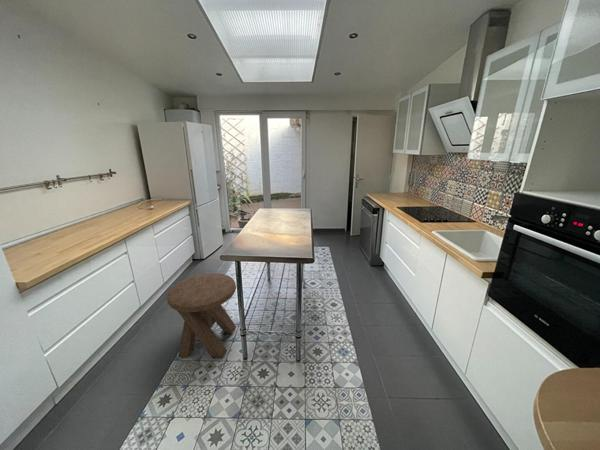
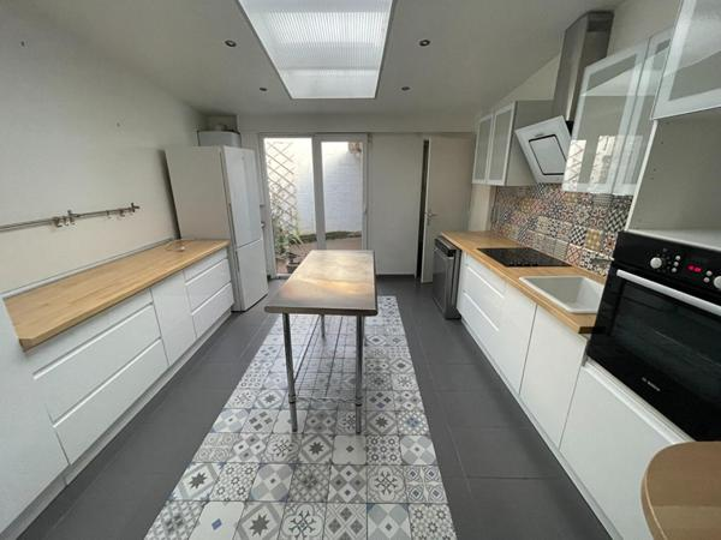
- music stool (206, 314)
